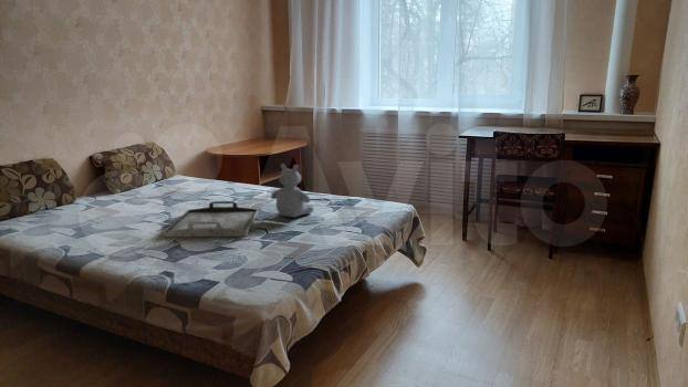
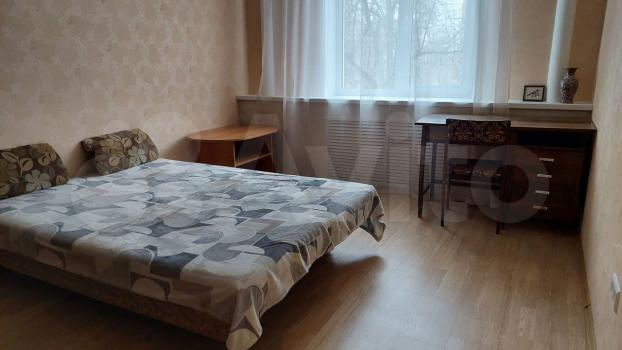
- teddy bear (294, 189)
- serving tray (215, 217)
